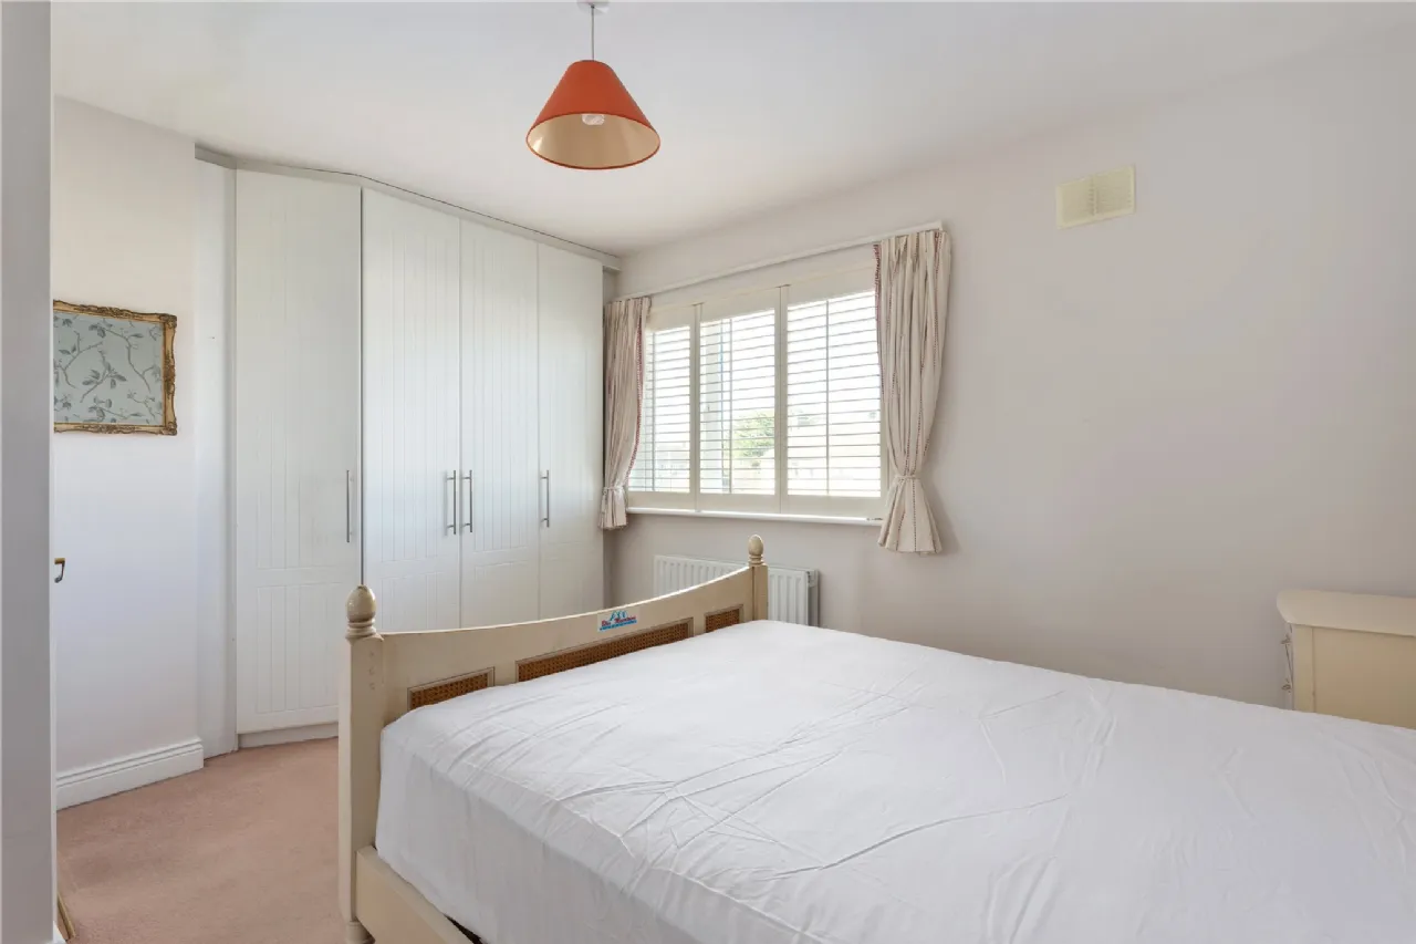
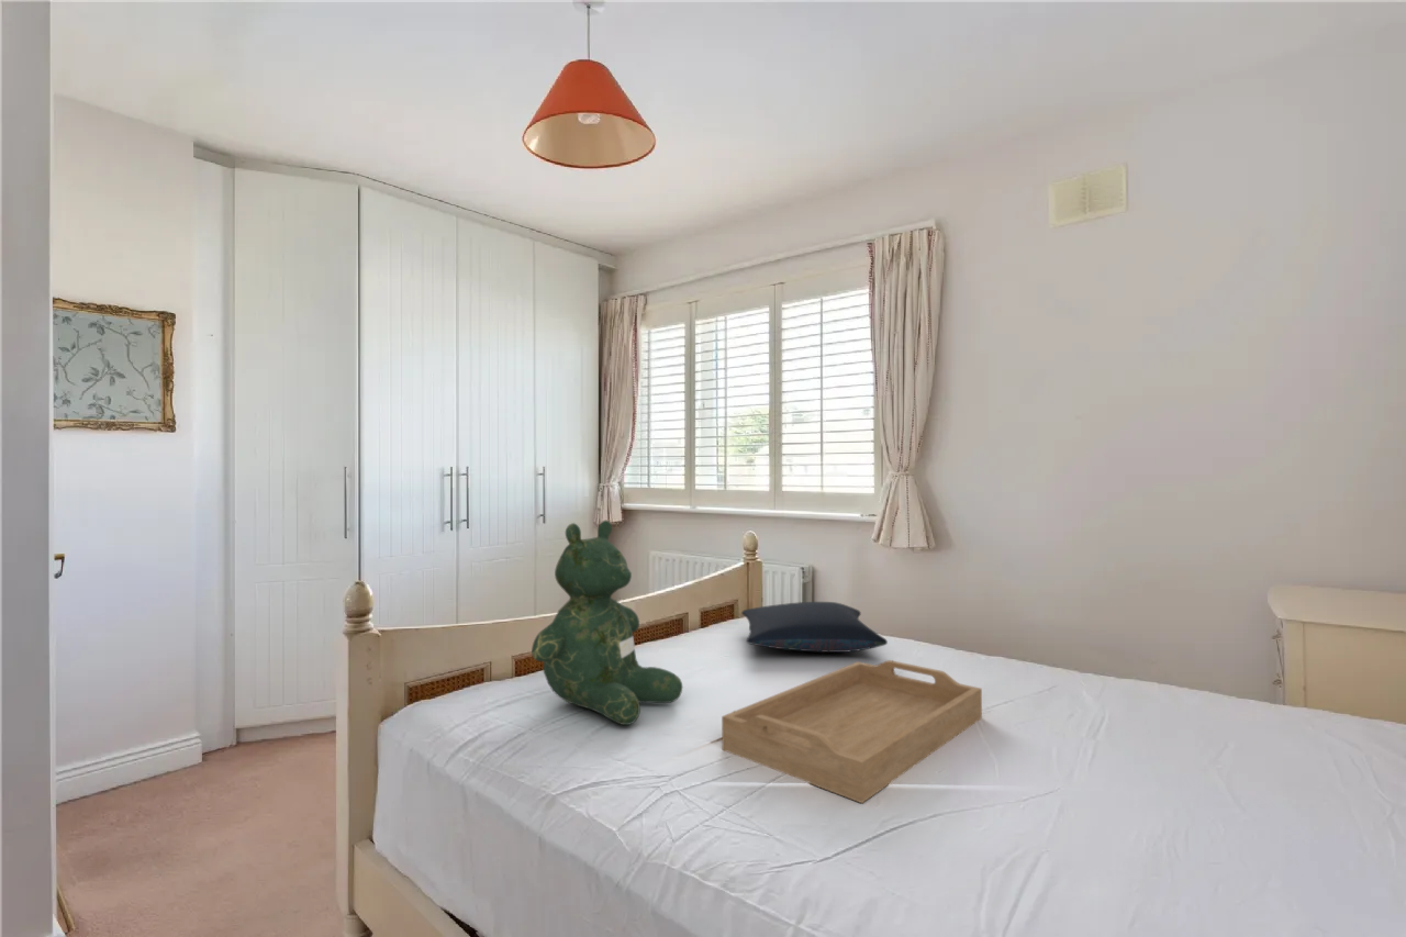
+ pillow (807, 625)
+ teddy bear (611, 614)
+ serving tray (859, 712)
